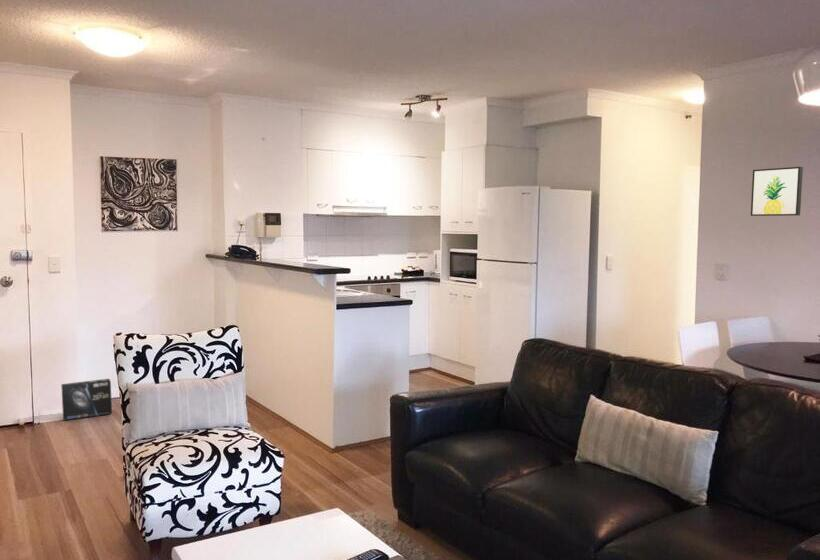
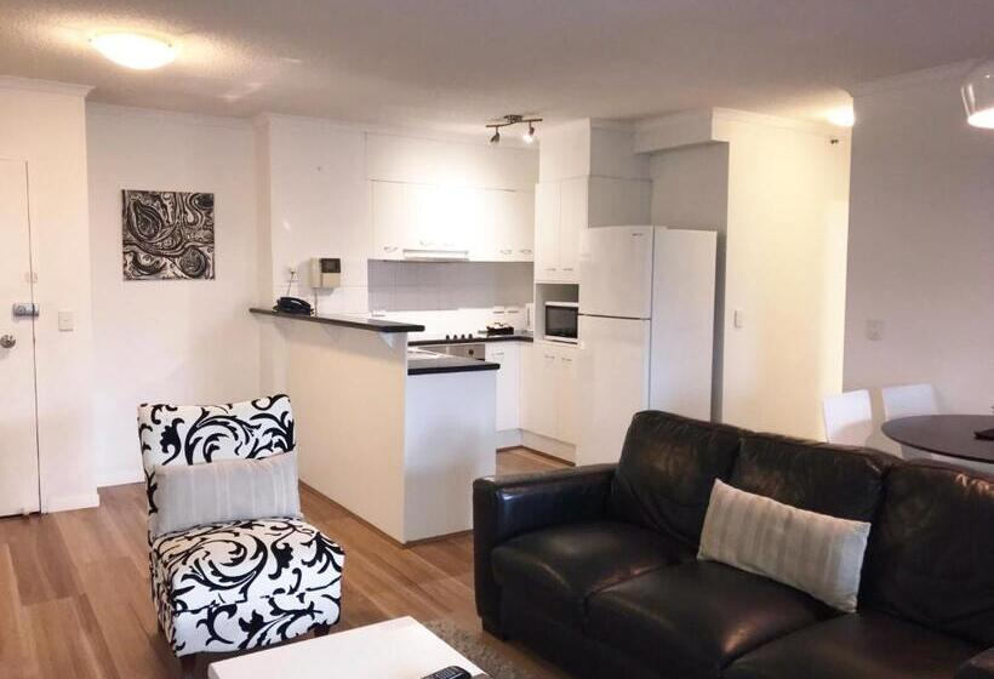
- box (87, 399)
- wall art (775, 192)
